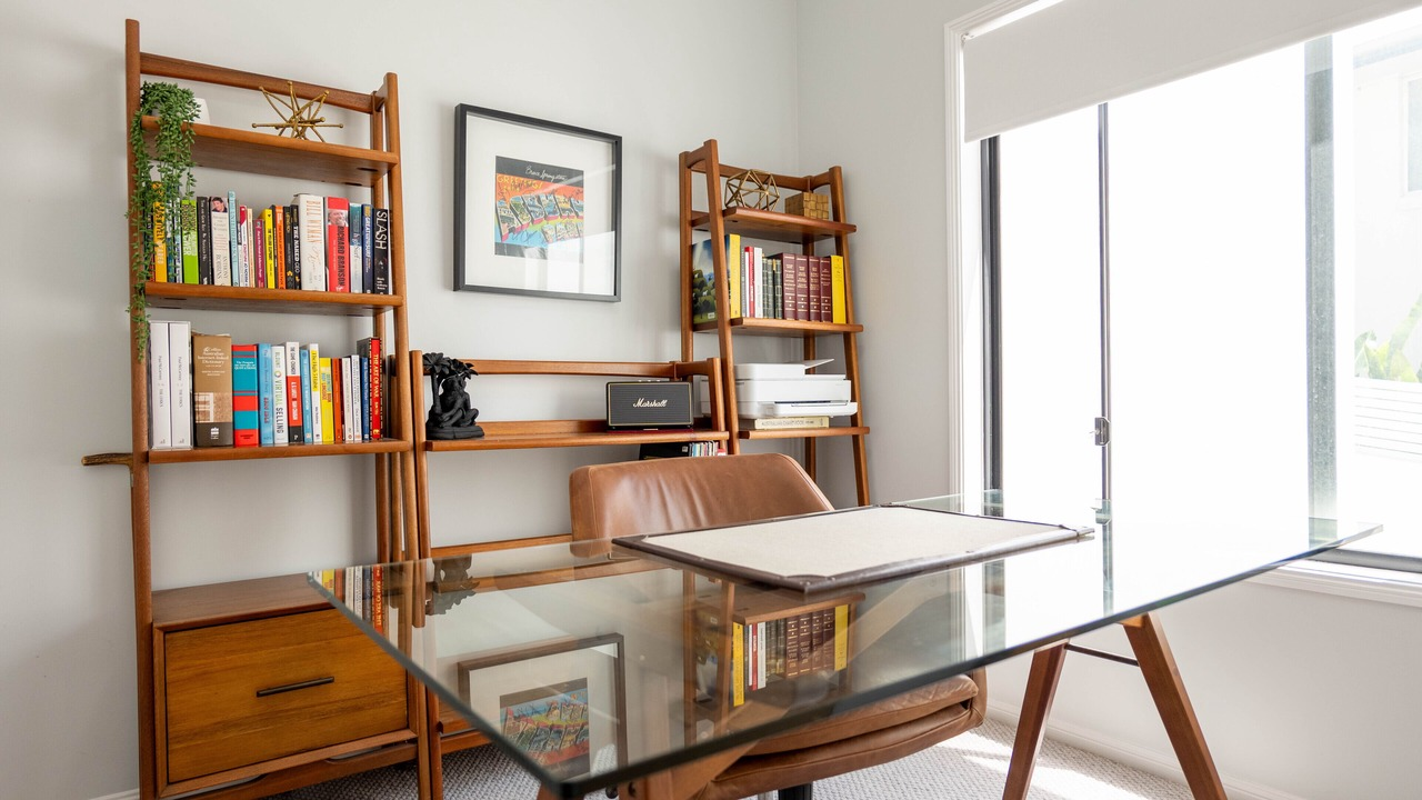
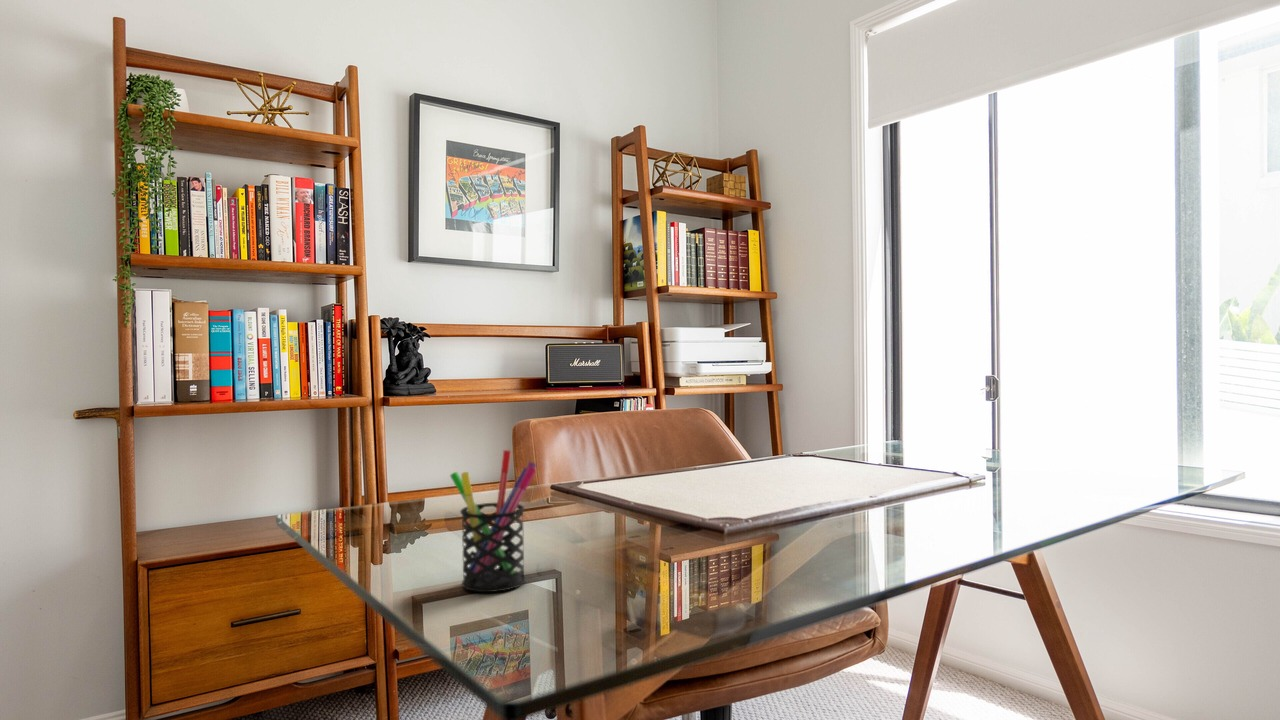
+ pen holder (488, 517)
